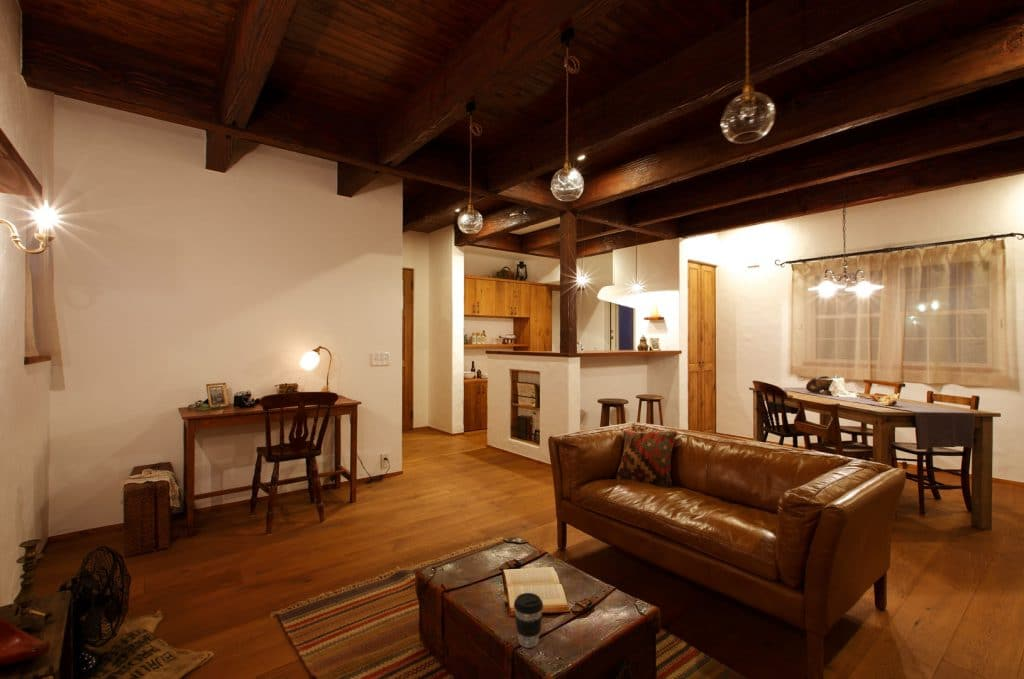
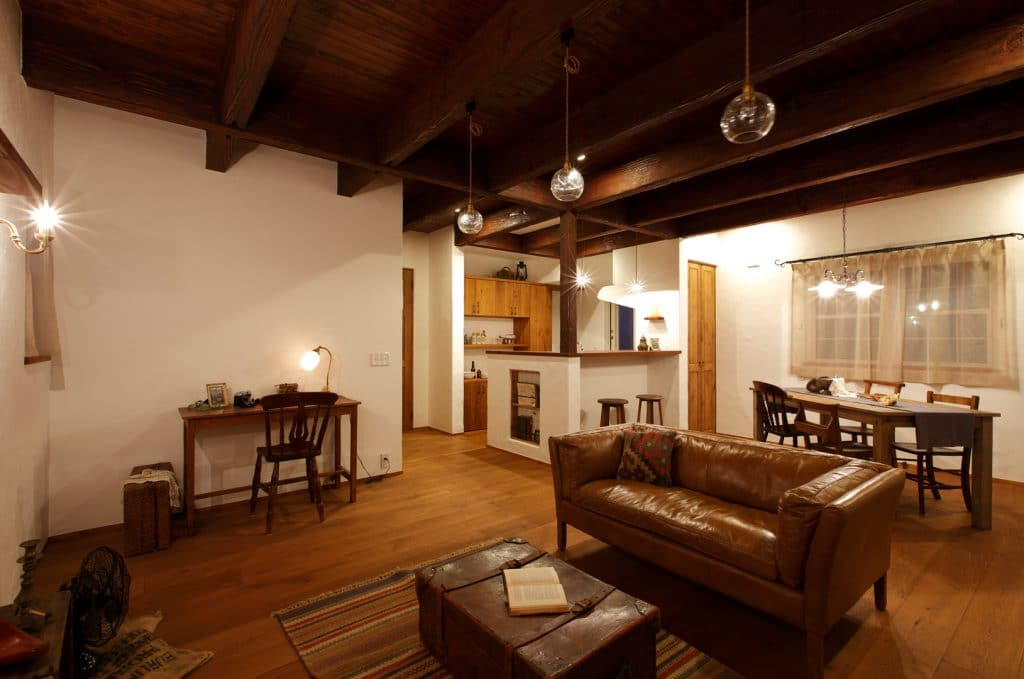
- coffee cup (528, 620)
